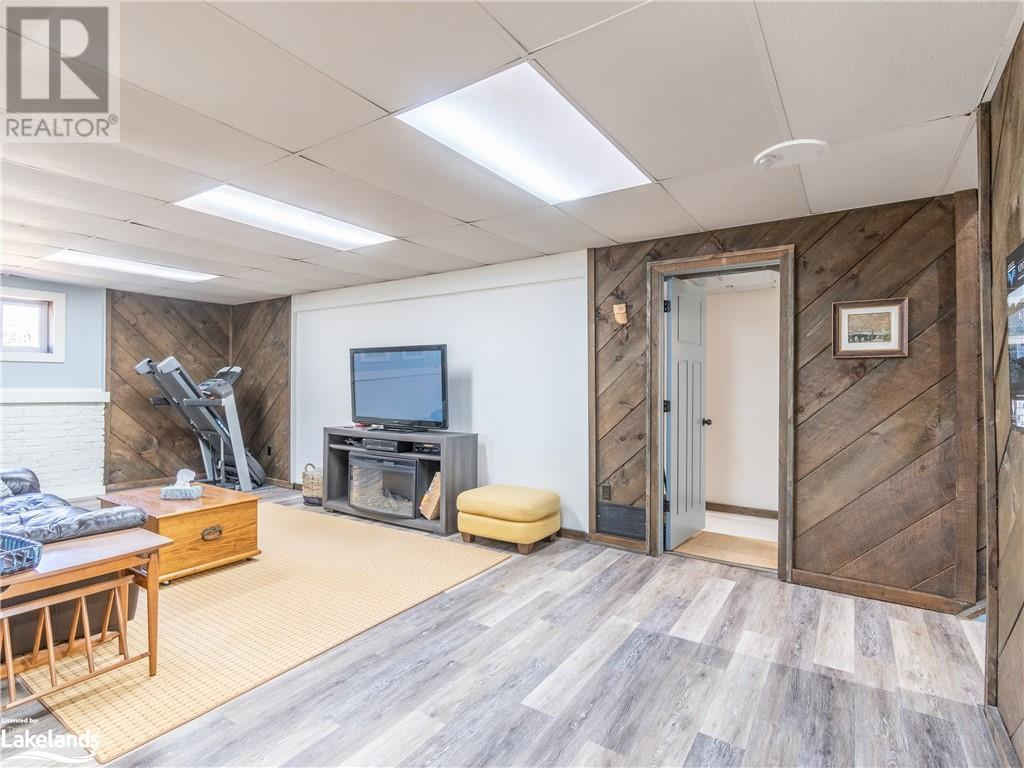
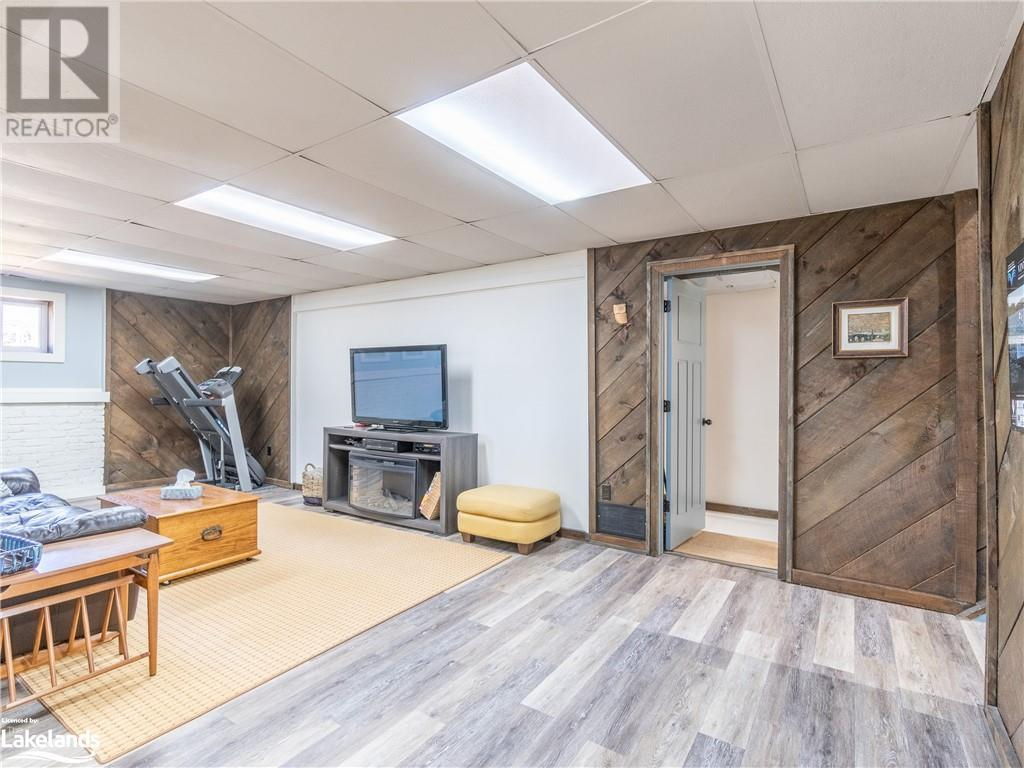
- smoke detector (790, 157)
